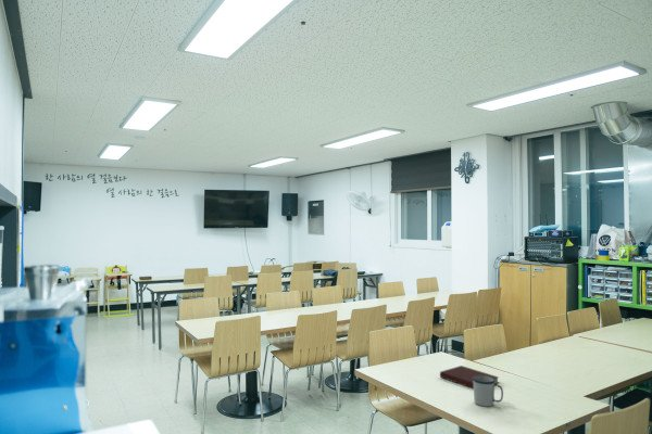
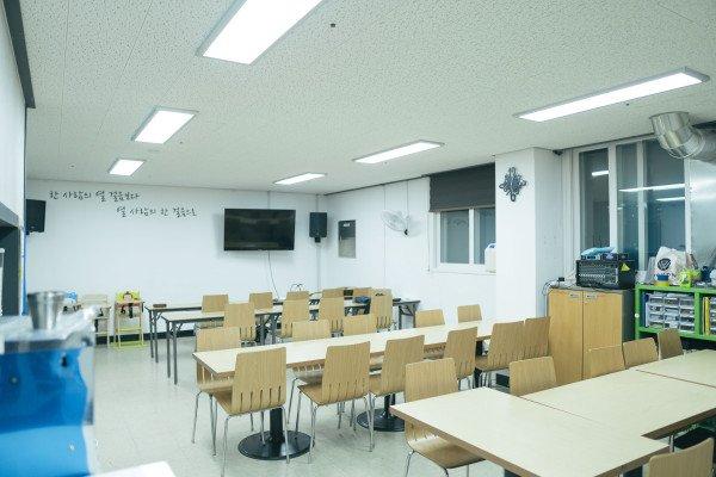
- notebook (468, 376)
- mug (486, 391)
